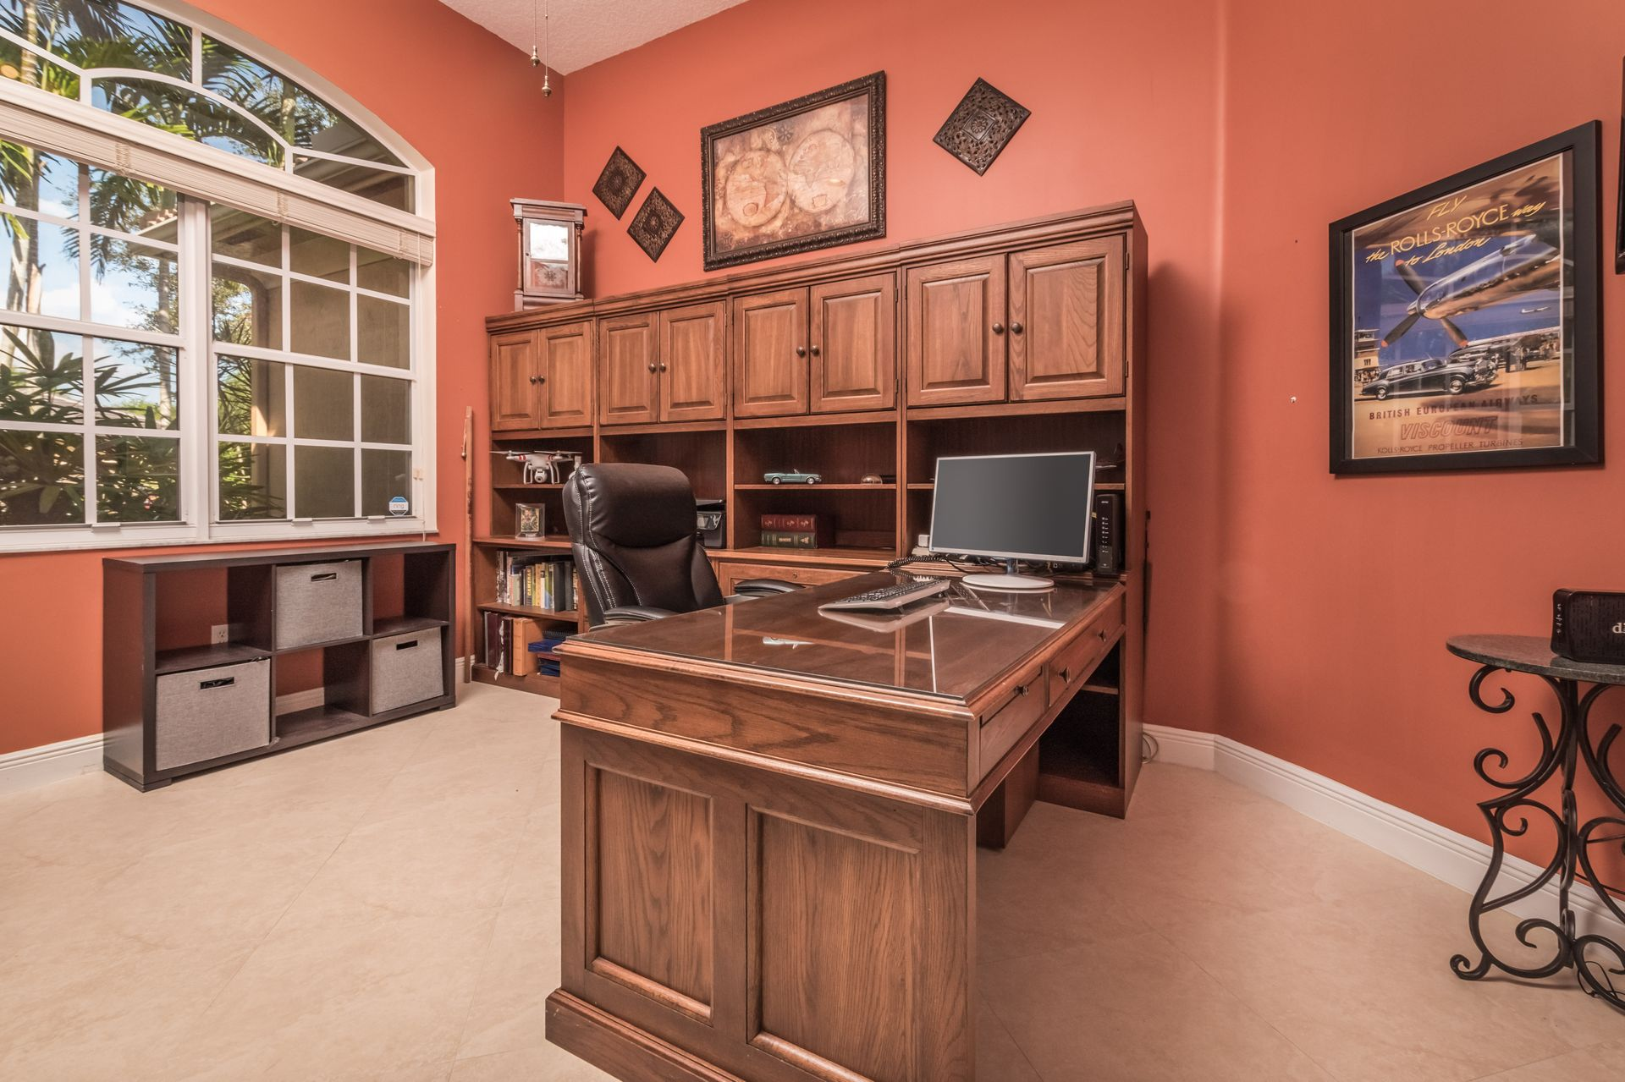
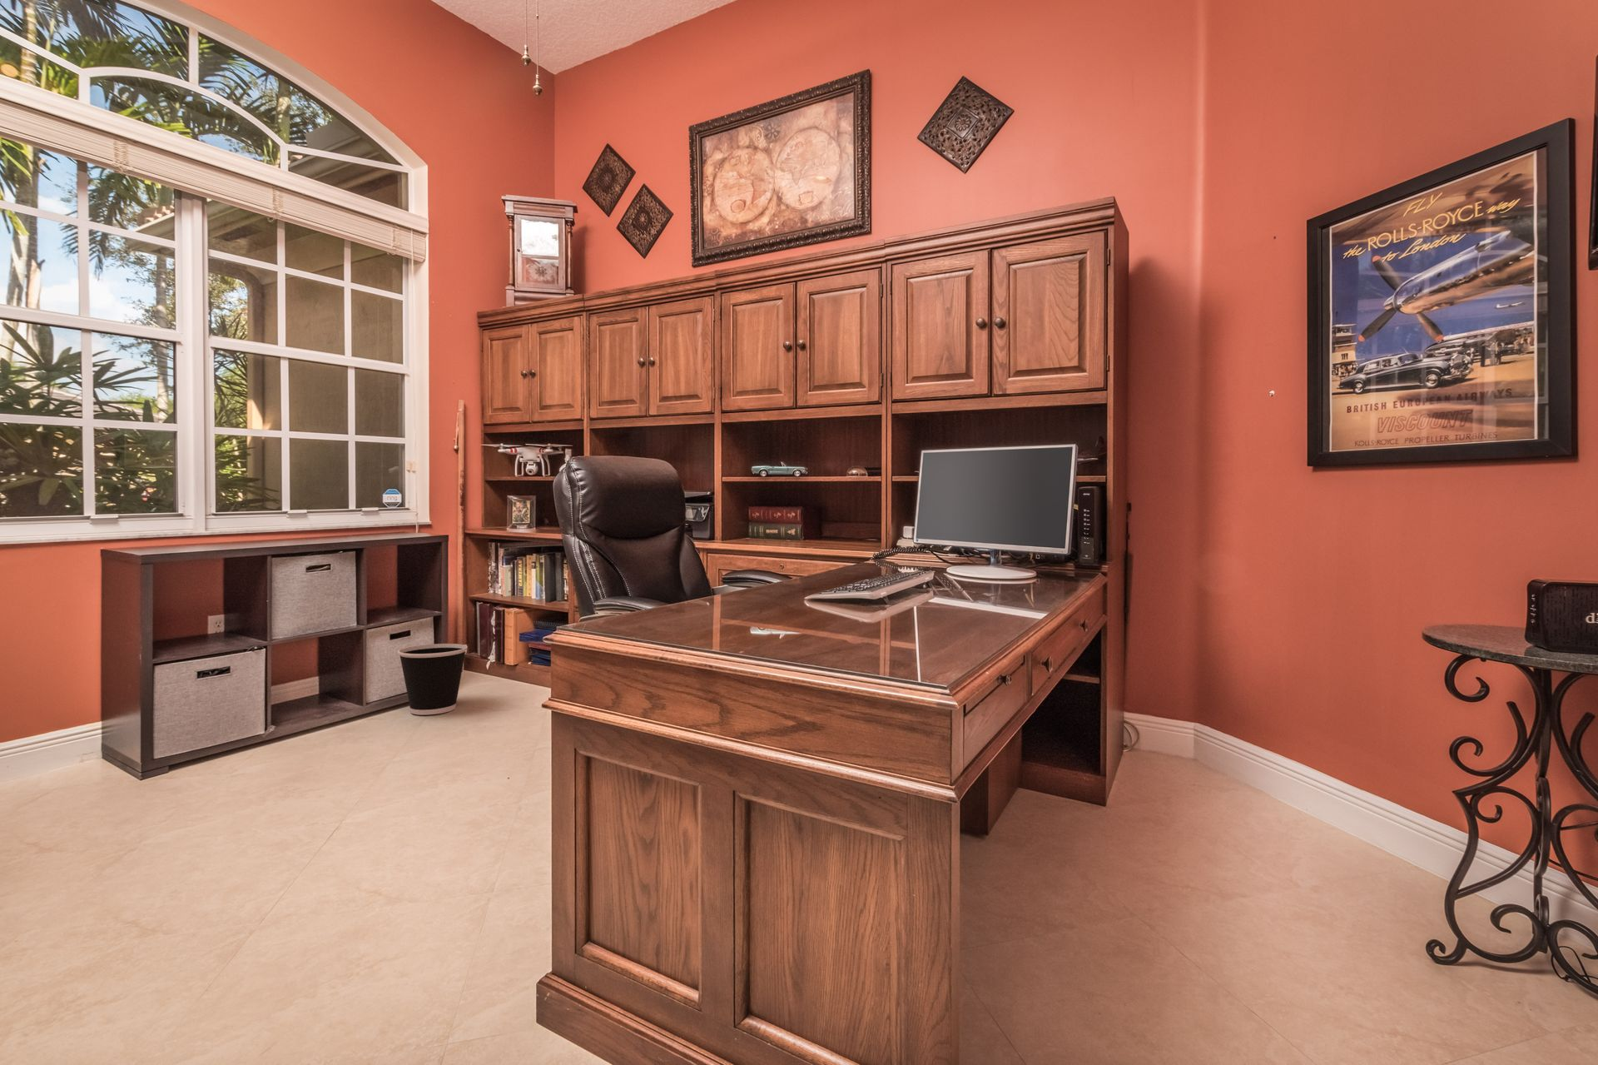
+ wastebasket (432, 679)
